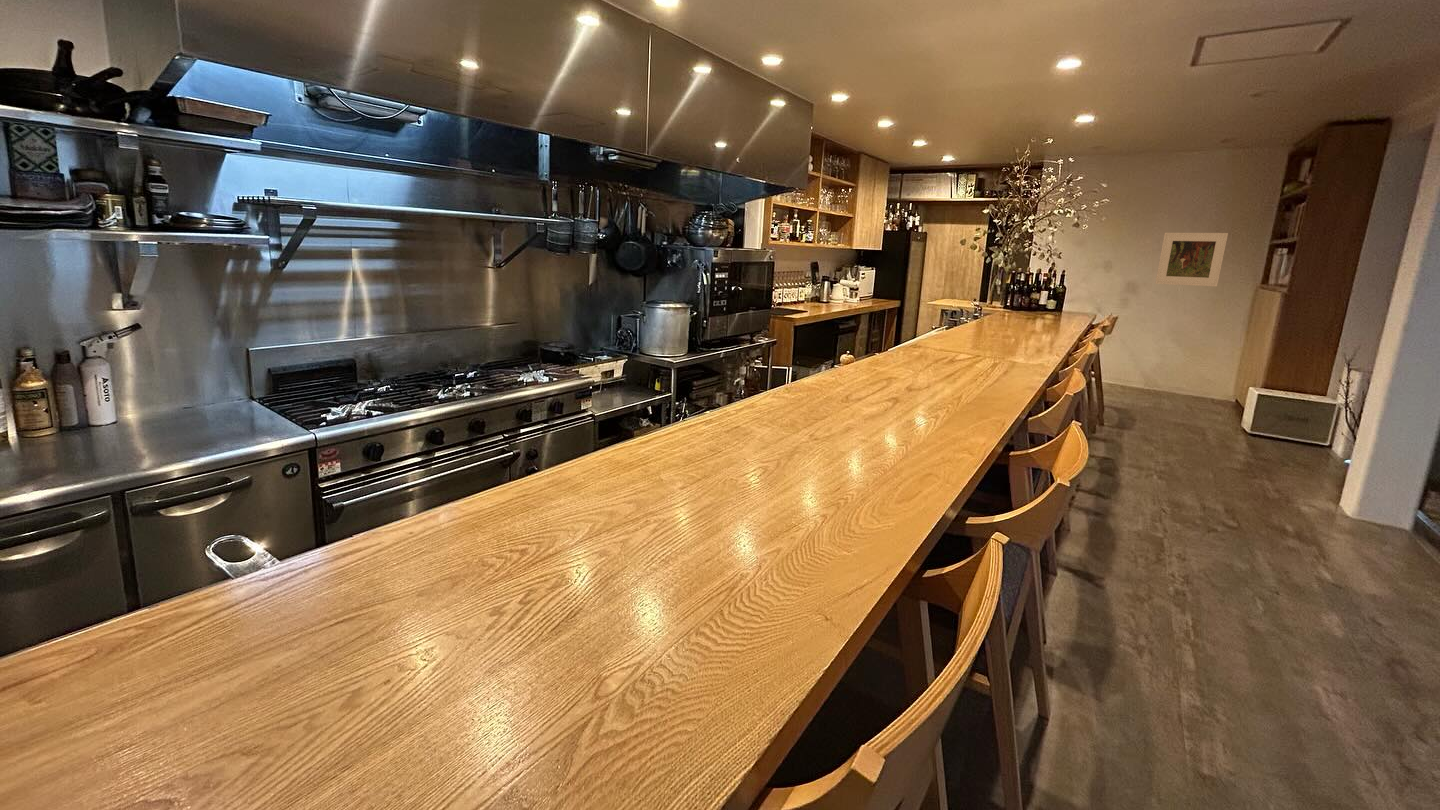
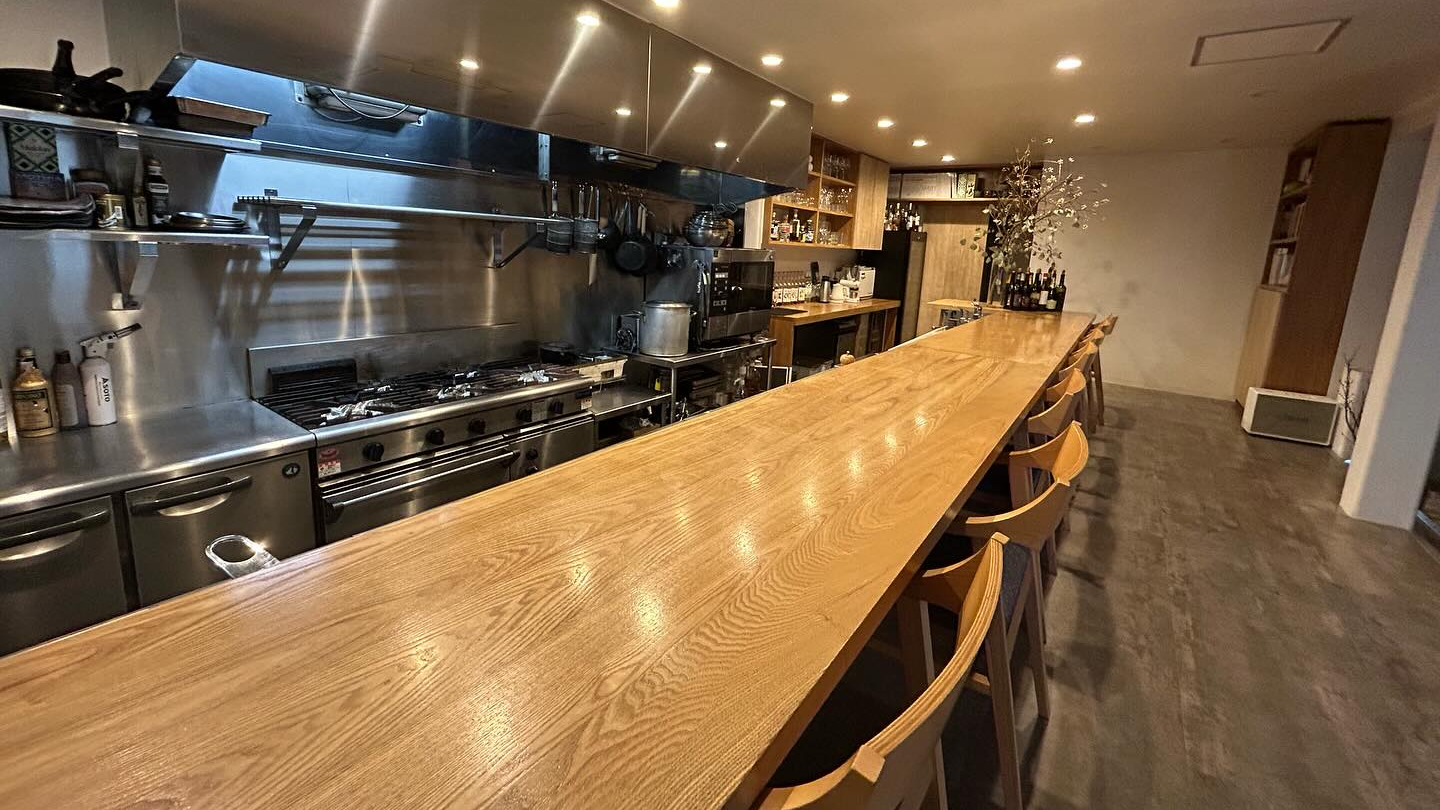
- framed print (1190, 259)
